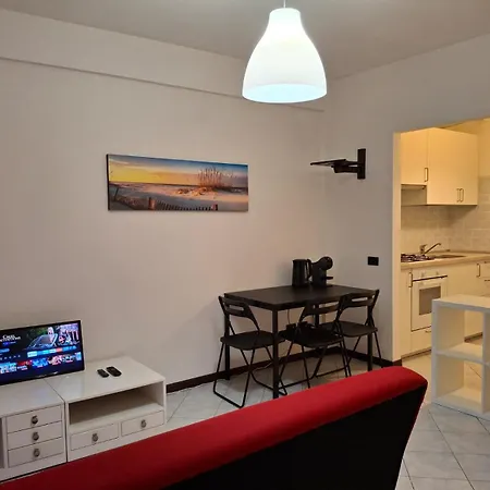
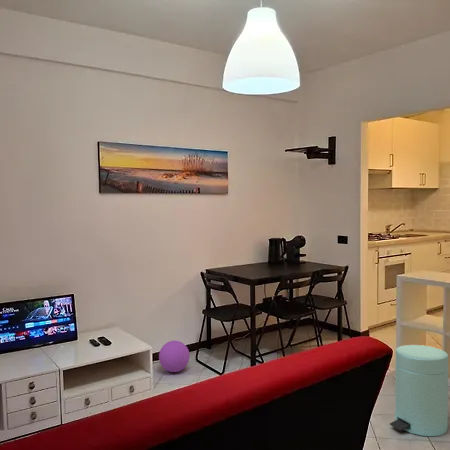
+ ball (174, 356)
+ trash can (417, 388)
